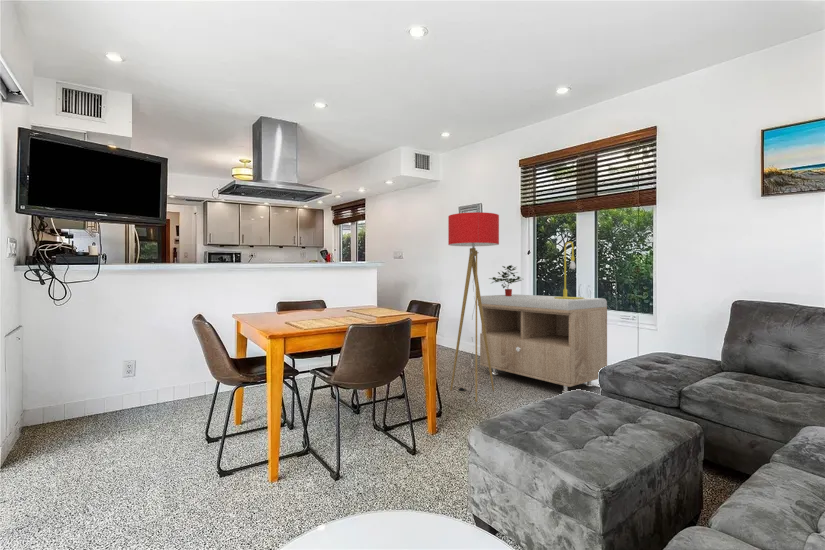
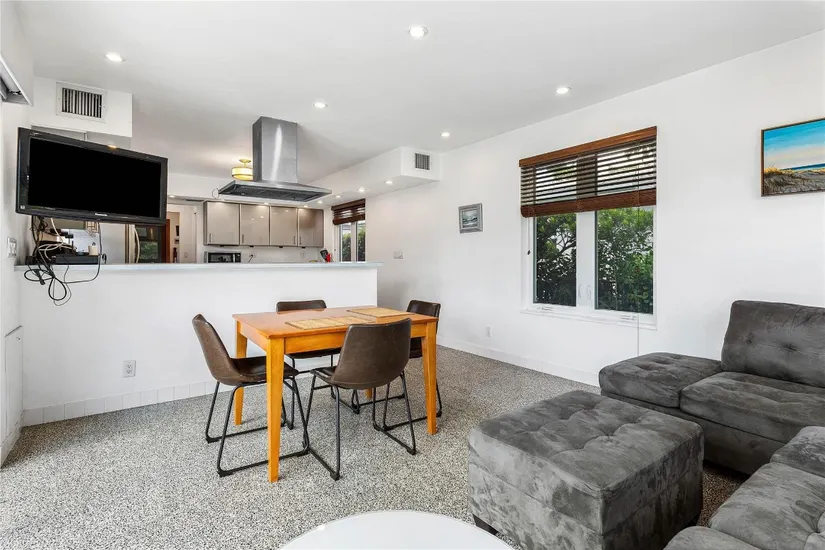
- storage bench (538, 338)
- table lamp (570, 267)
- potted plant (505, 280)
- floor lamp (474, 306)
